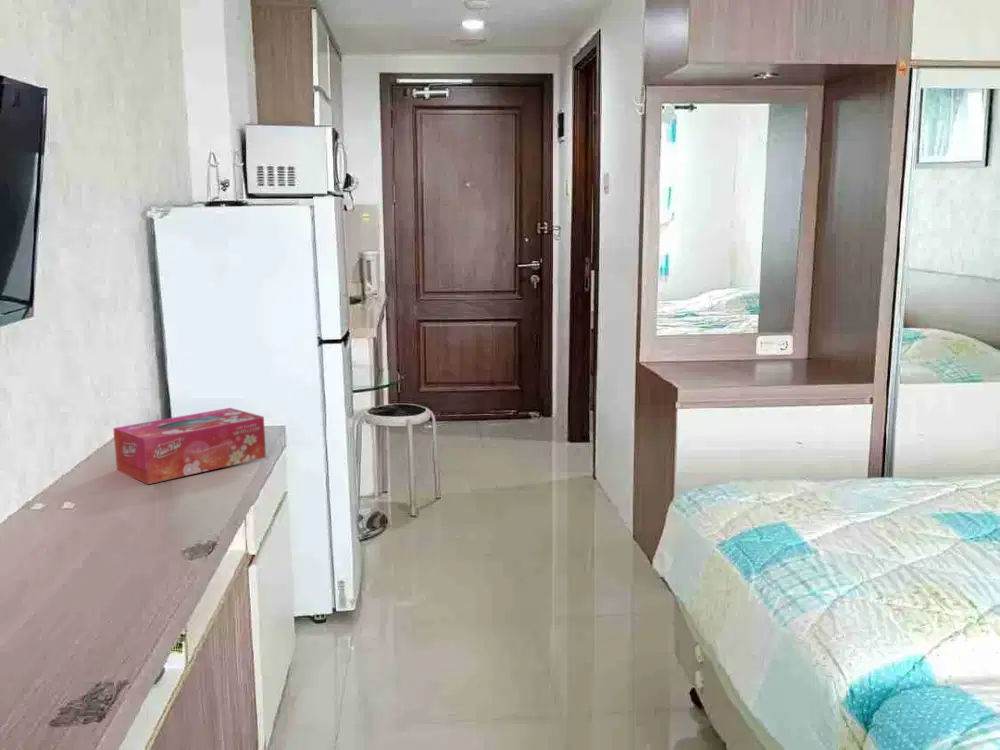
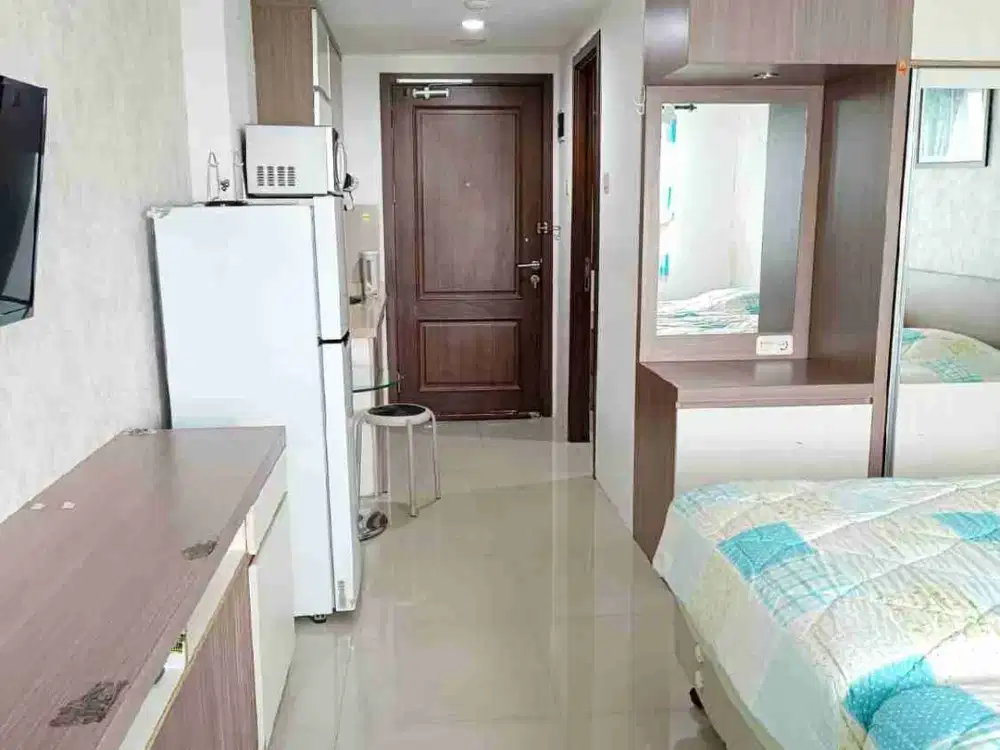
- tissue box (191, 443)
